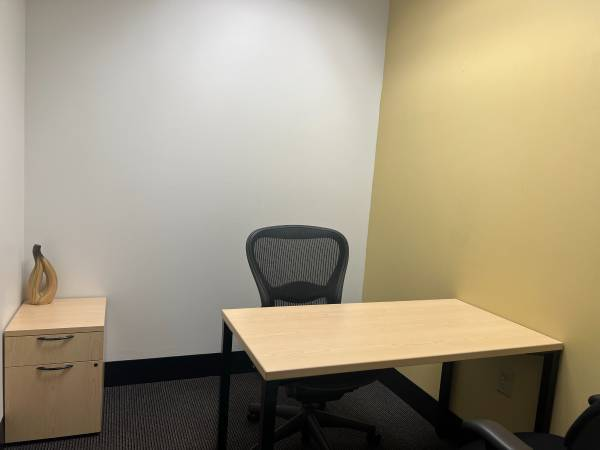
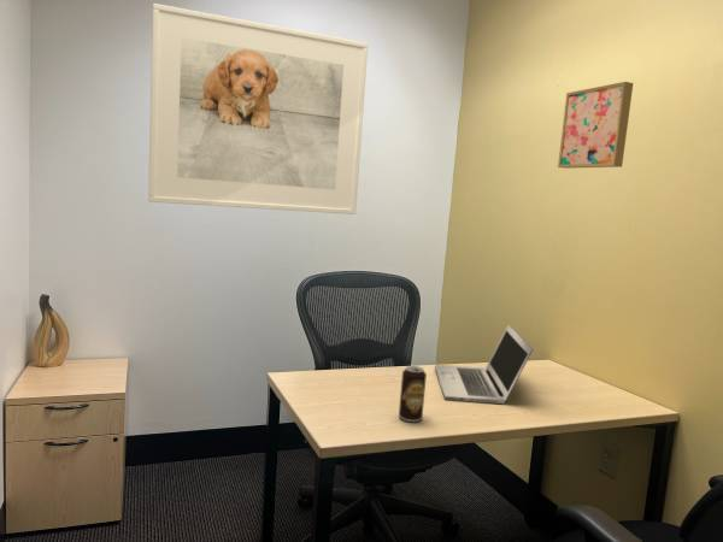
+ beverage can (412, 393)
+ laptop (478, 367)
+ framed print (263, 118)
+ wall art (593, 128)
